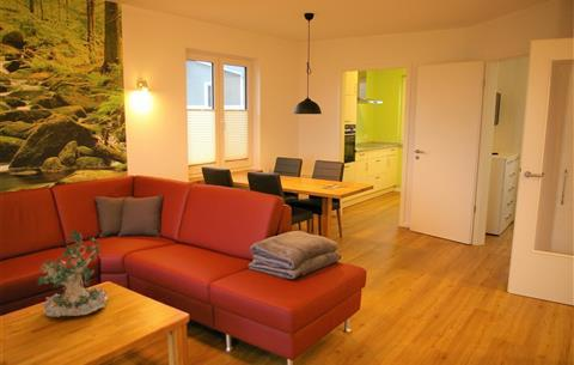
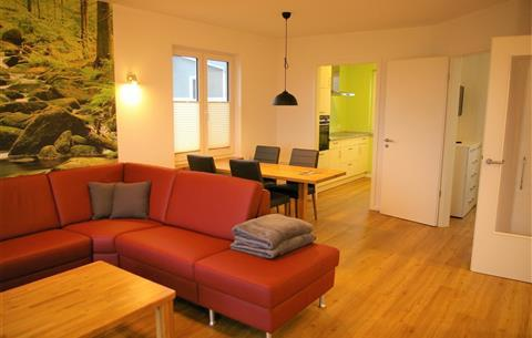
- plant (71, 272)
